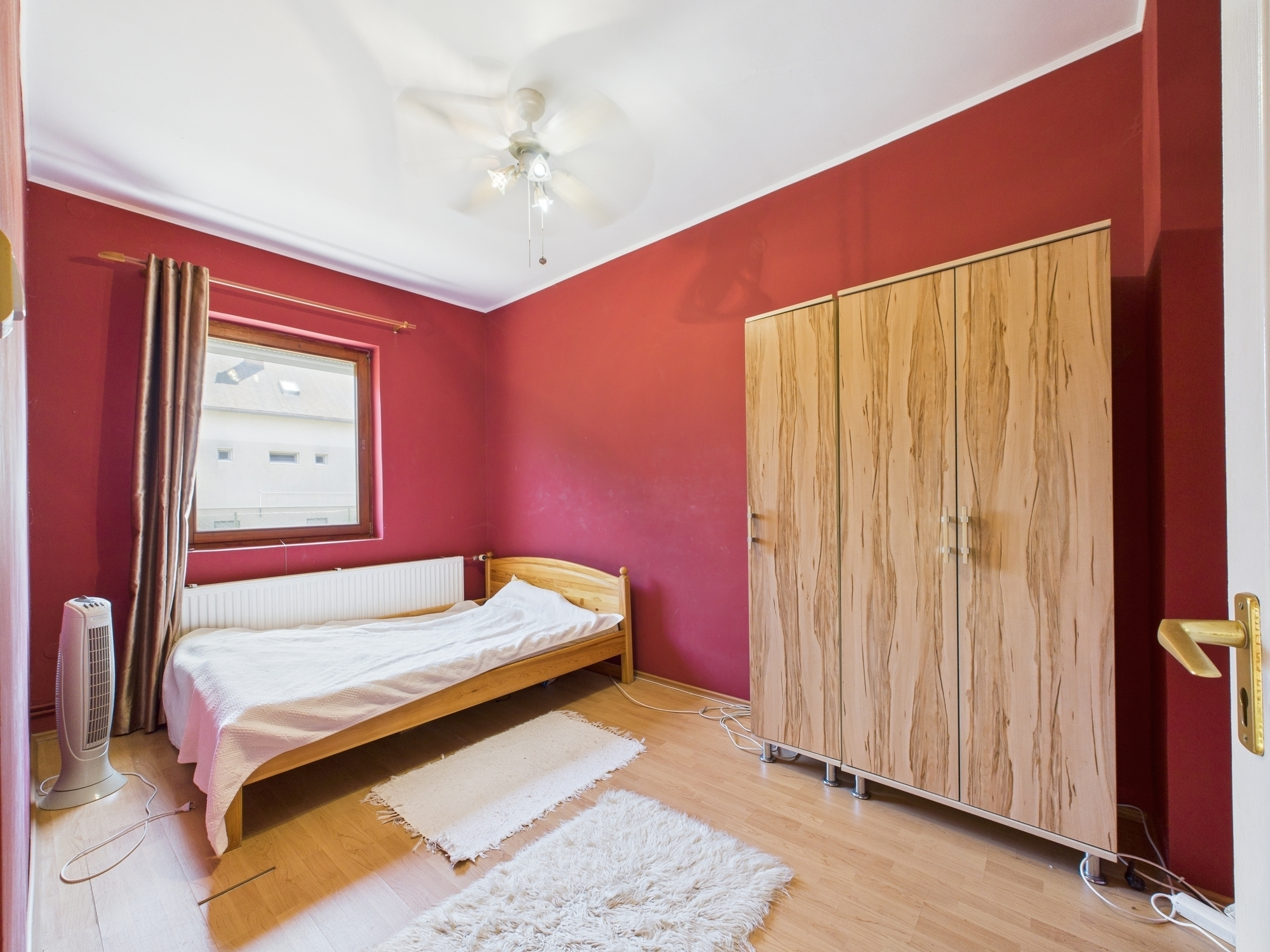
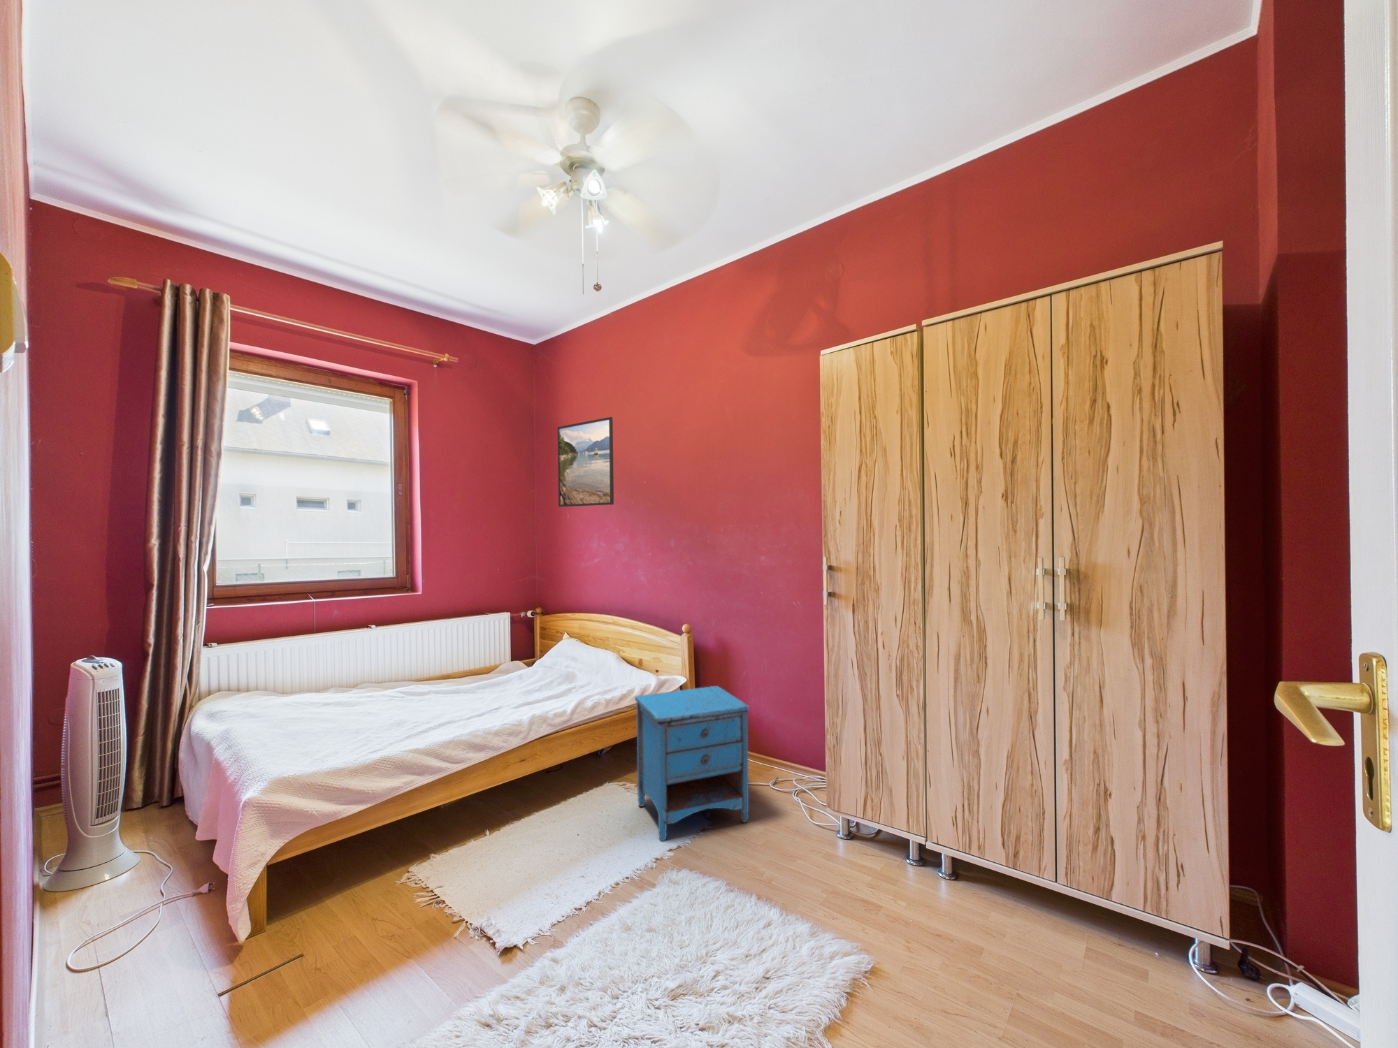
+ nightstand (690, 757)
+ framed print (583, 463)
